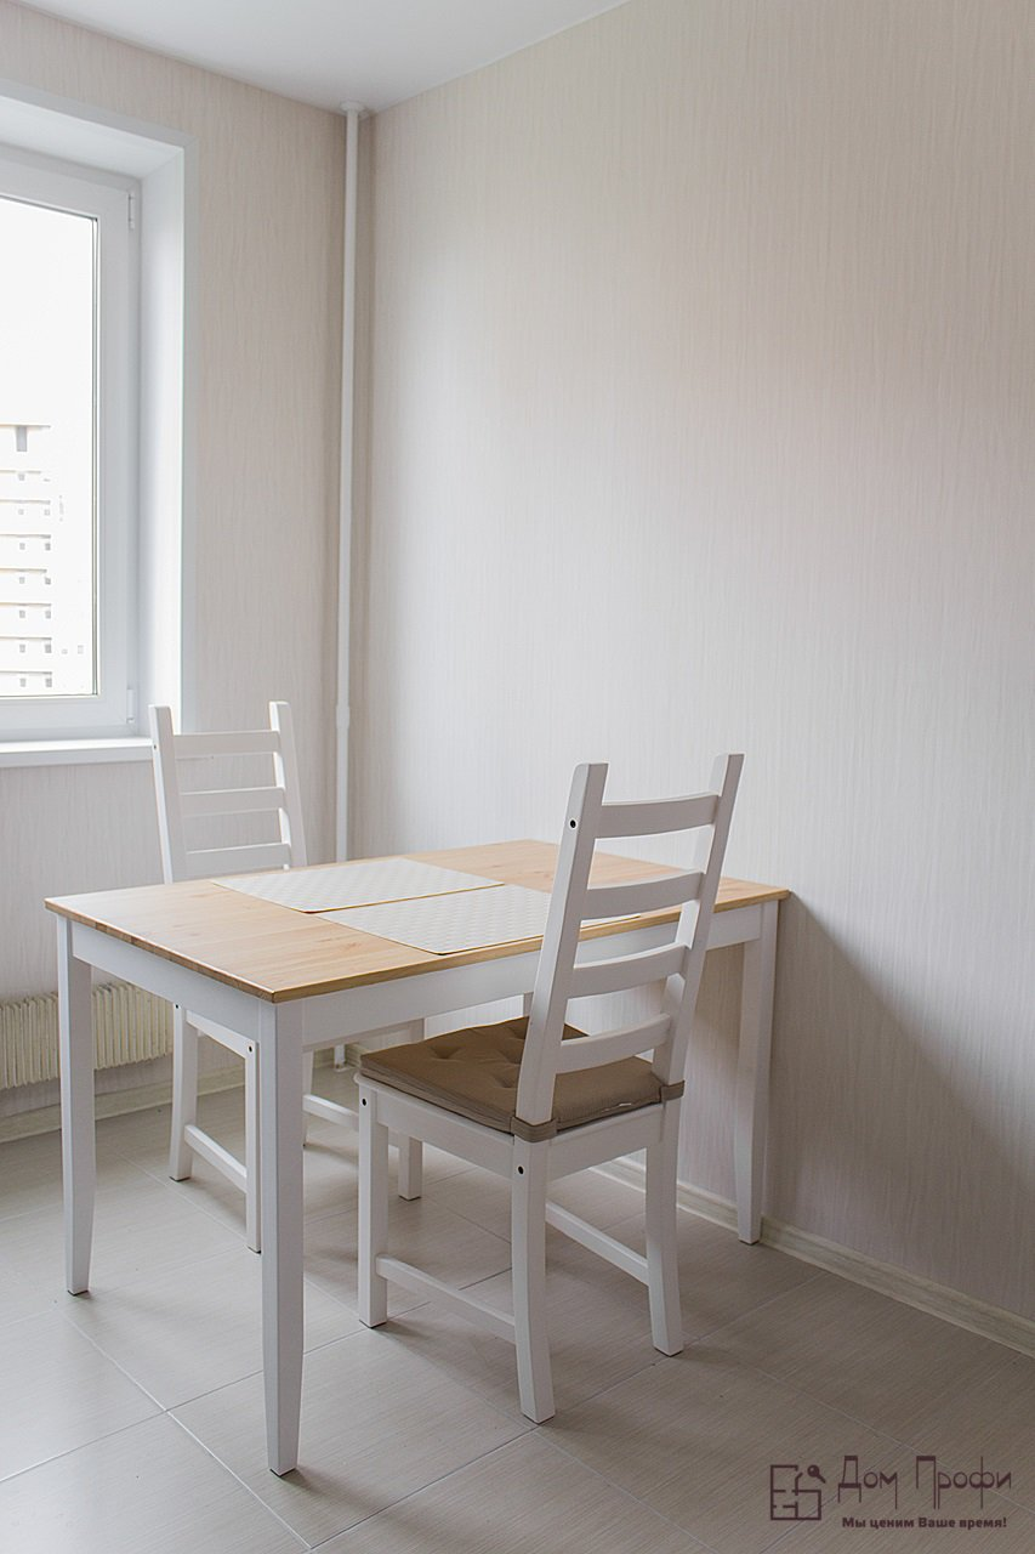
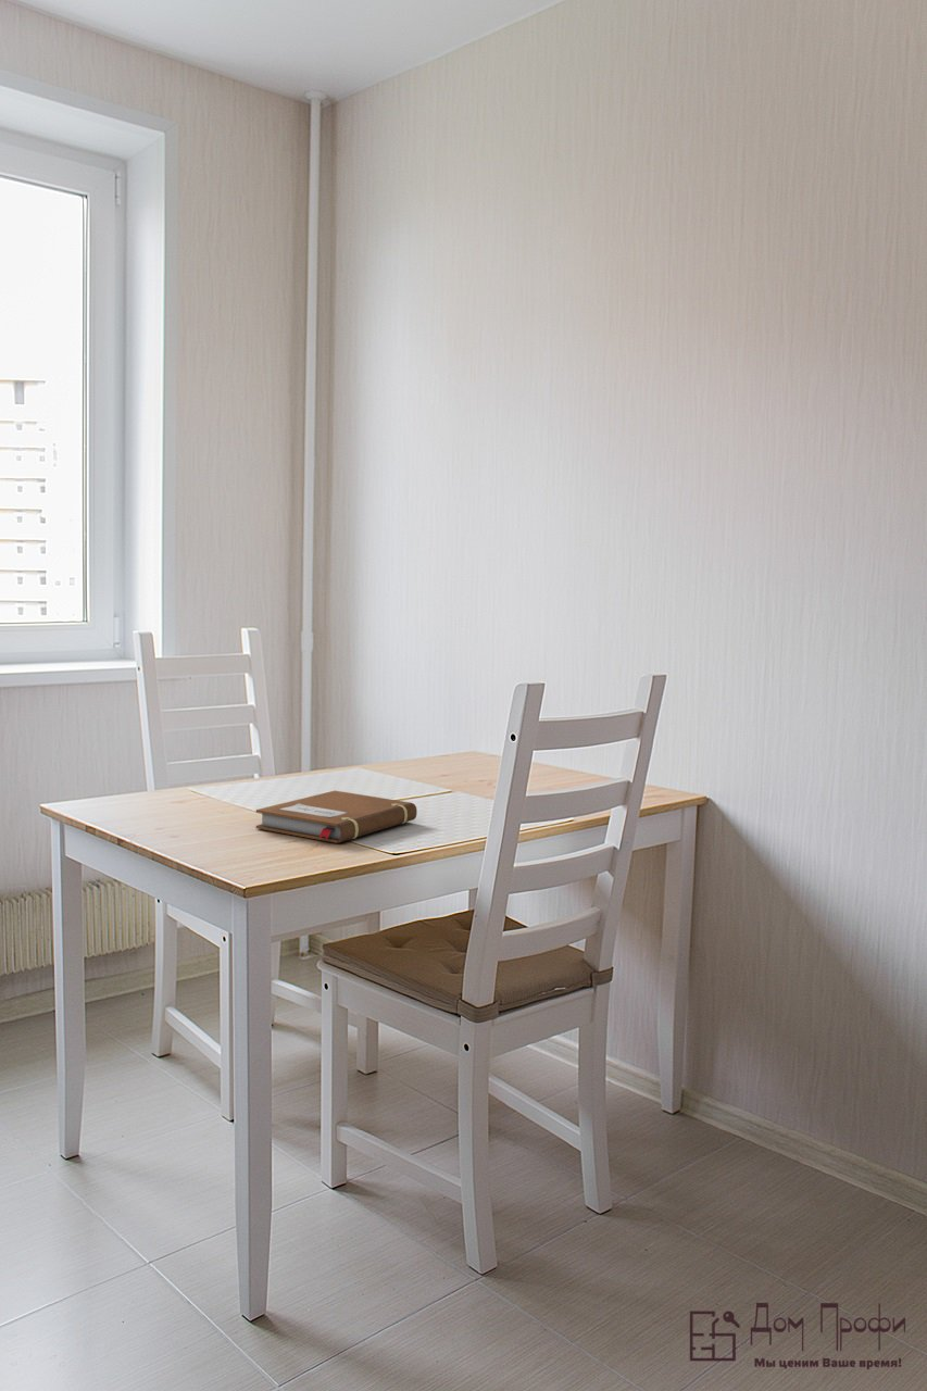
+ notebook (336, 816)
